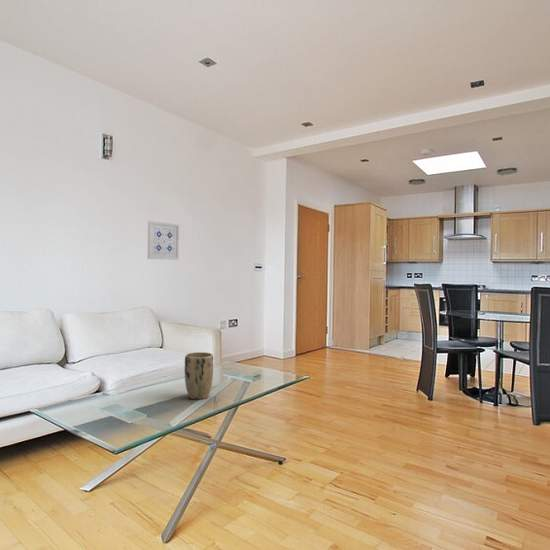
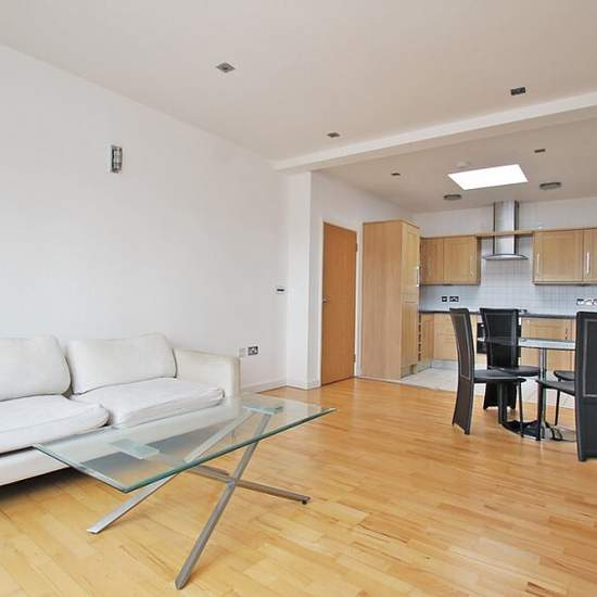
- wall art (164, 241)
- plant pot (198, 375)
